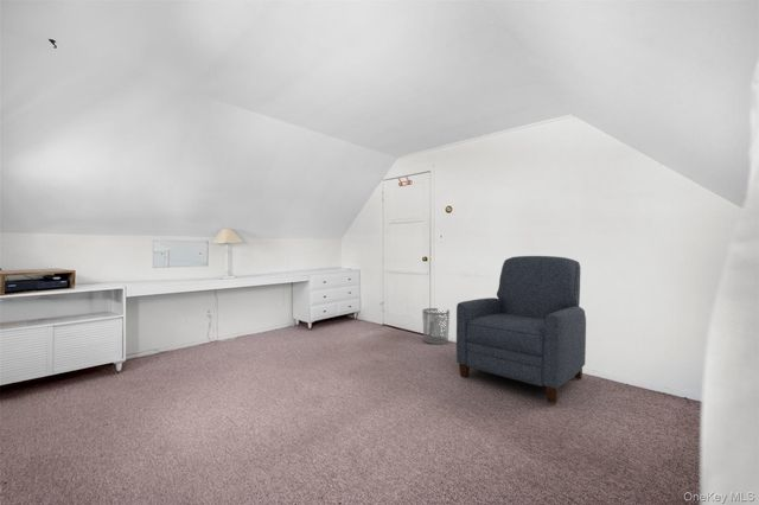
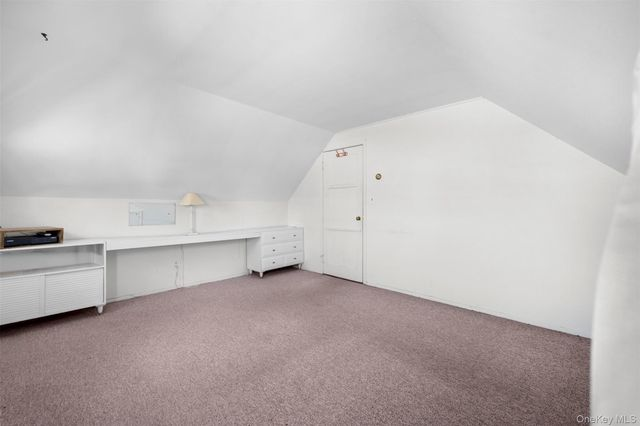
- chair (522, 315)
- waste bin (435, 325)
